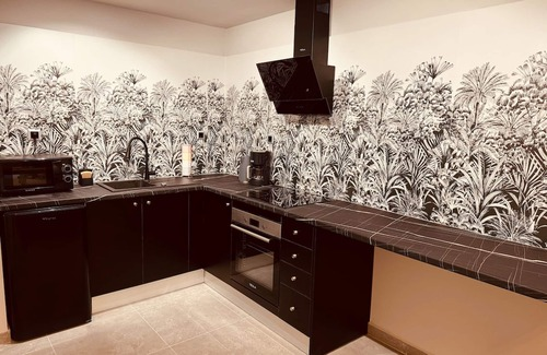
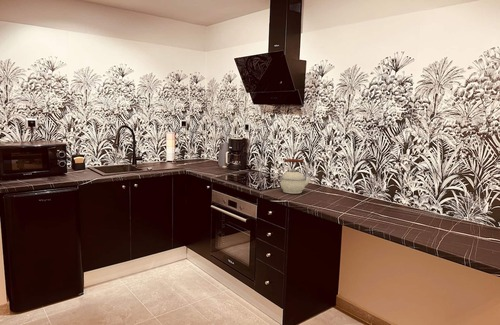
+ kettle (295, 175)
